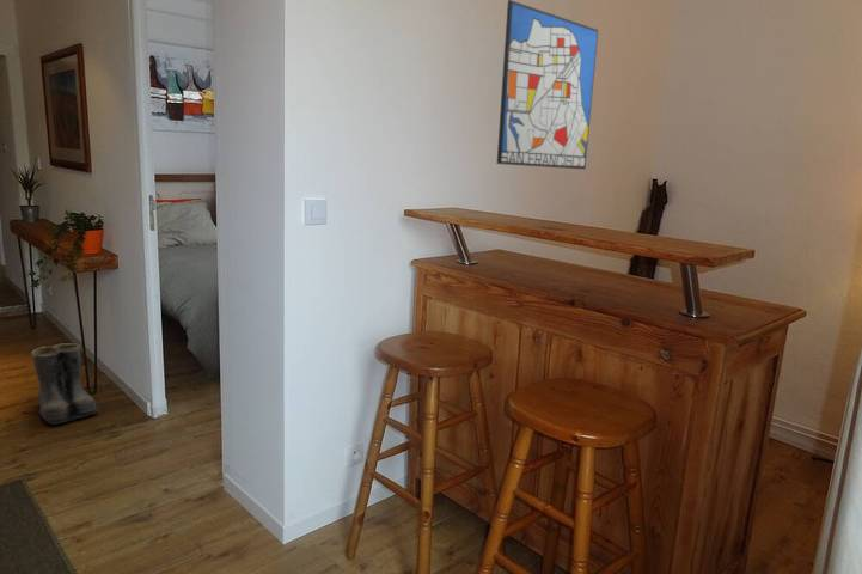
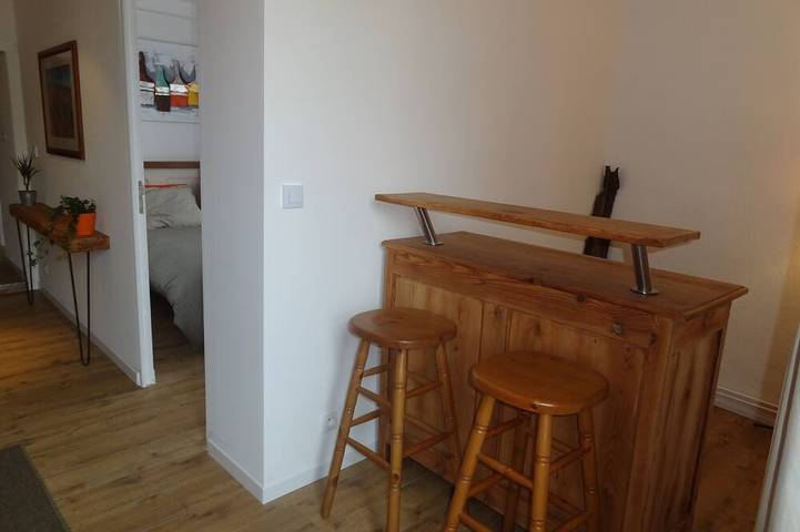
- boots (62, 380)
- wall art (550, 92)
